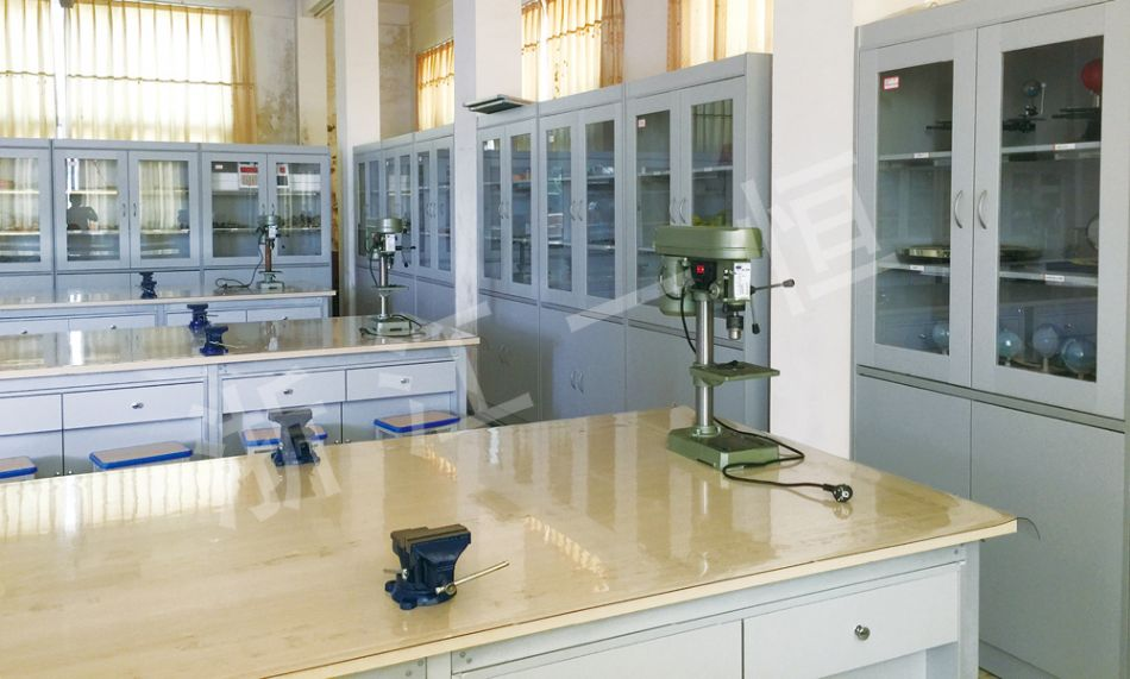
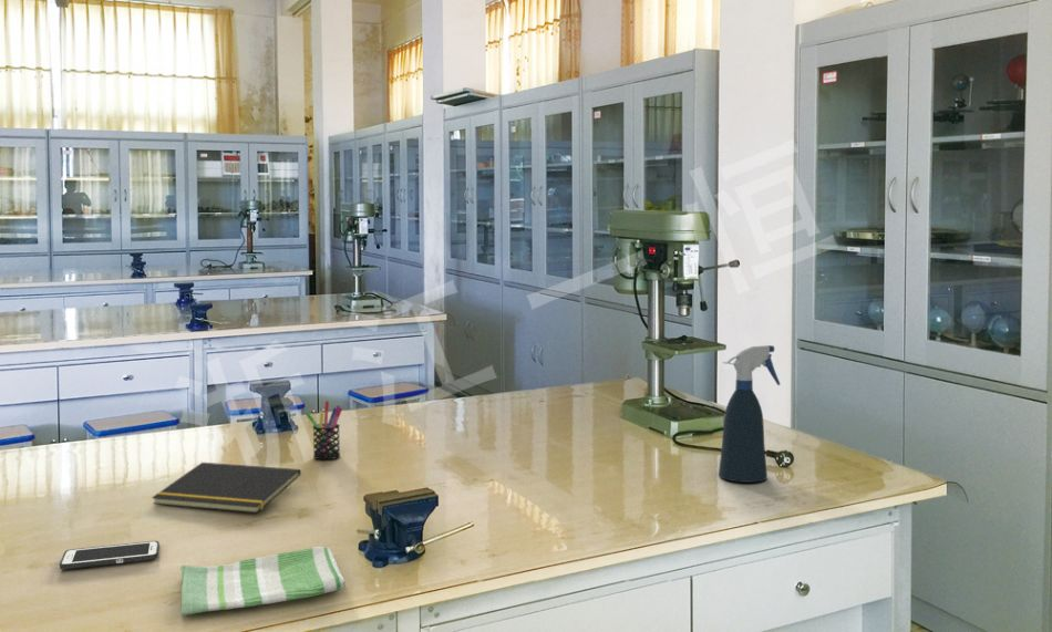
+ dish towel (261, 578)
+ spray bottle (745, 411)
+ notepad (228, 486)
+ cell phone (111, 555)
+ pen holder (323, 429)
